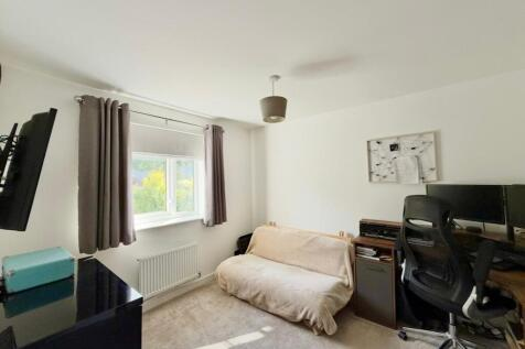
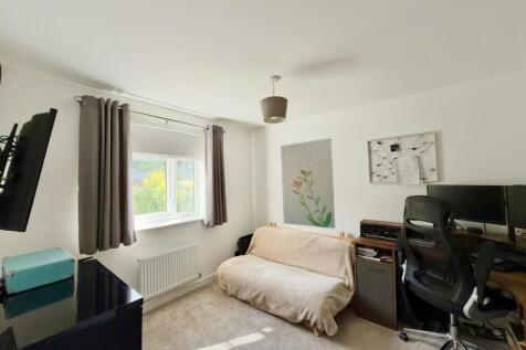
+ wall art (305, 183)
